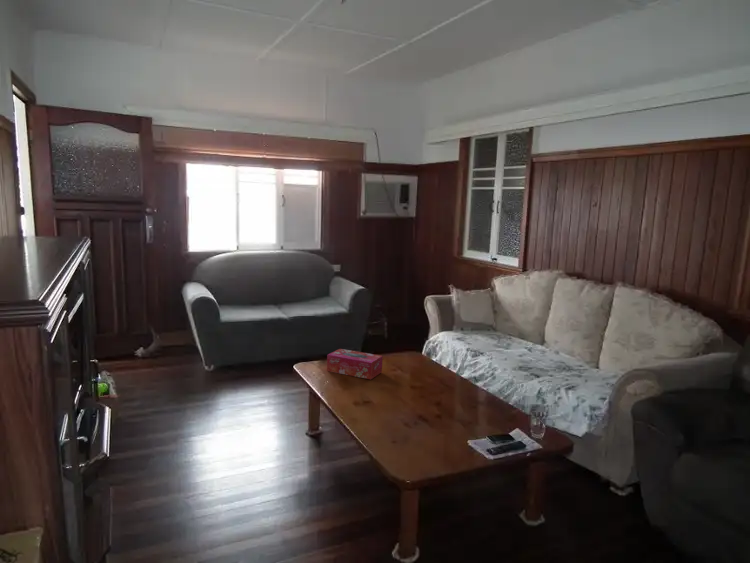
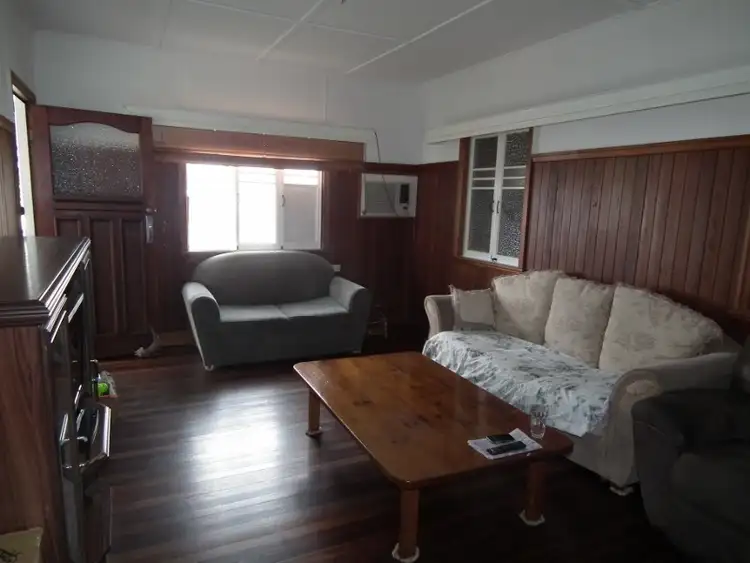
- tissue box (354, 363)
